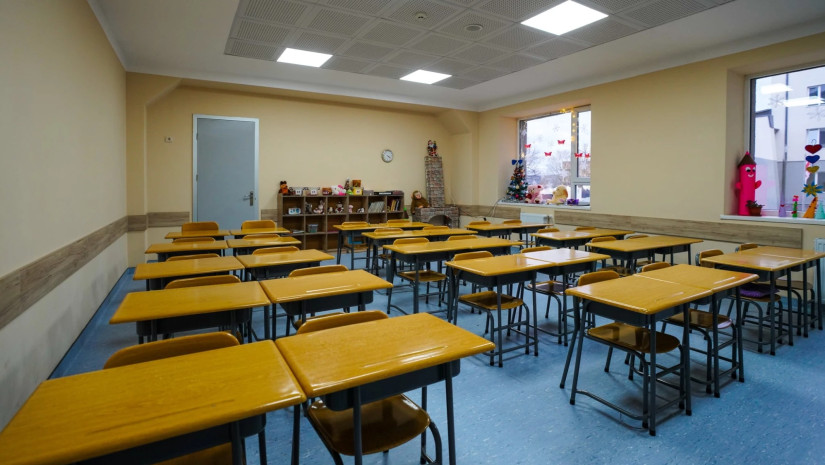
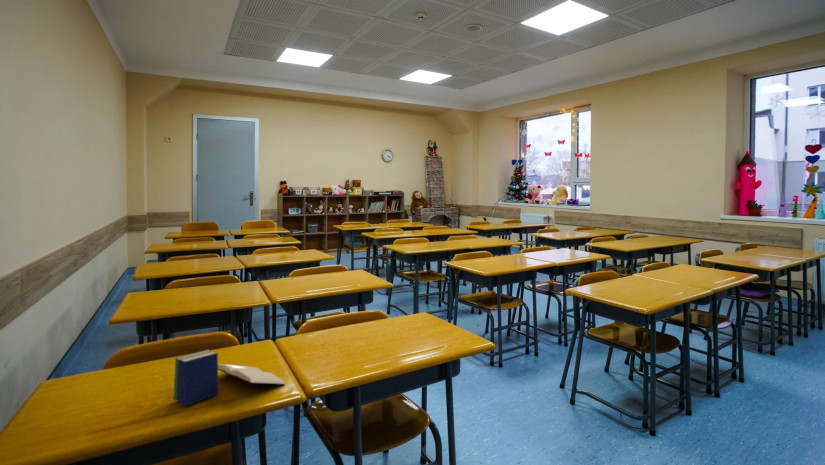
+ book (226, 368)
